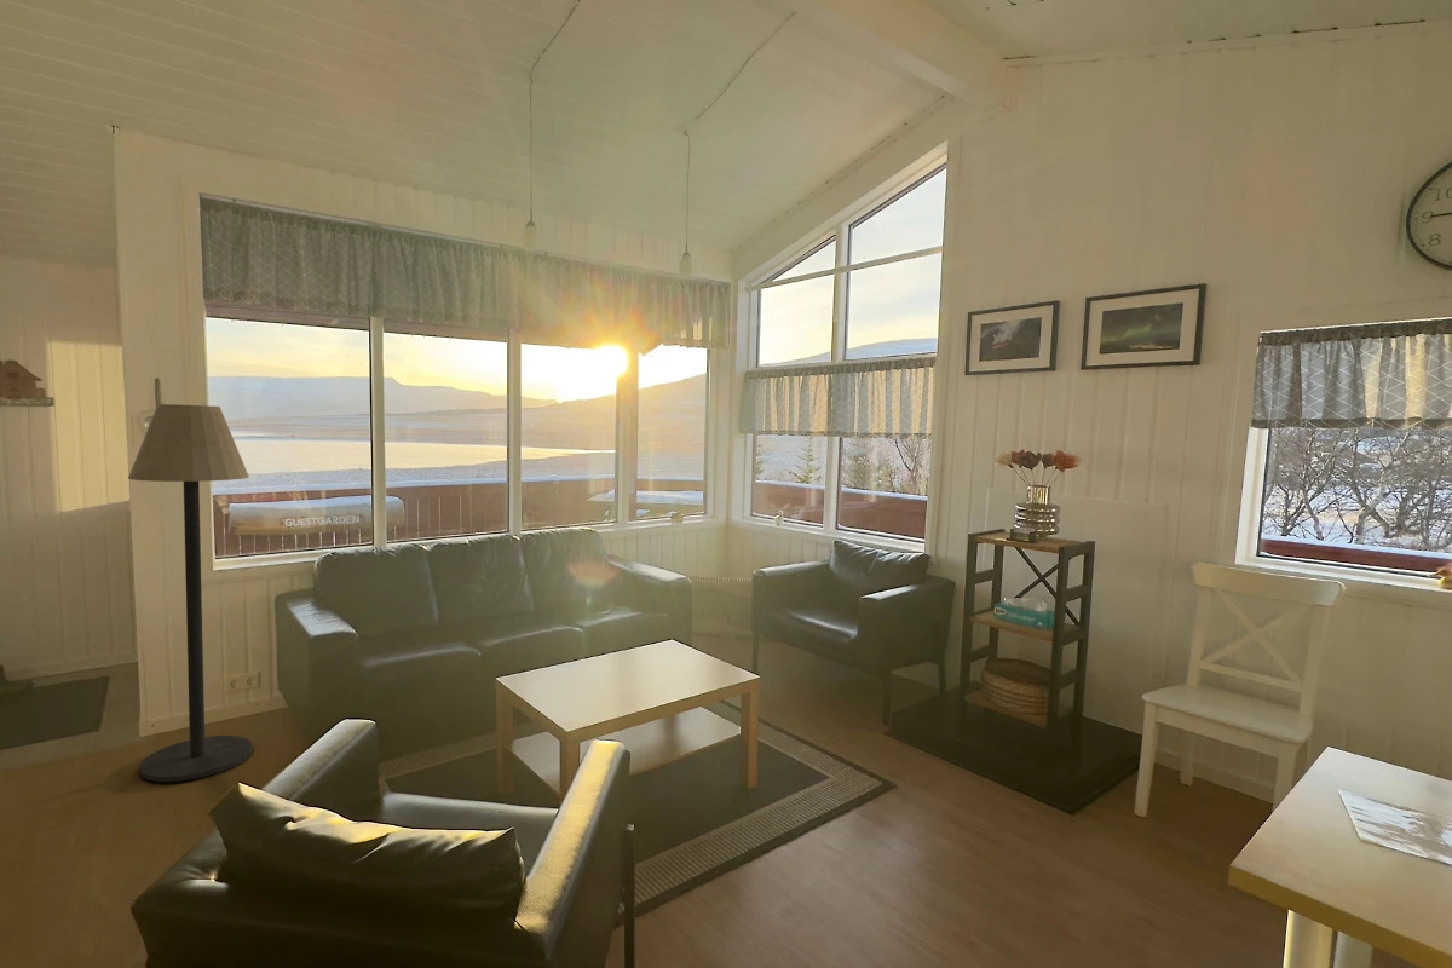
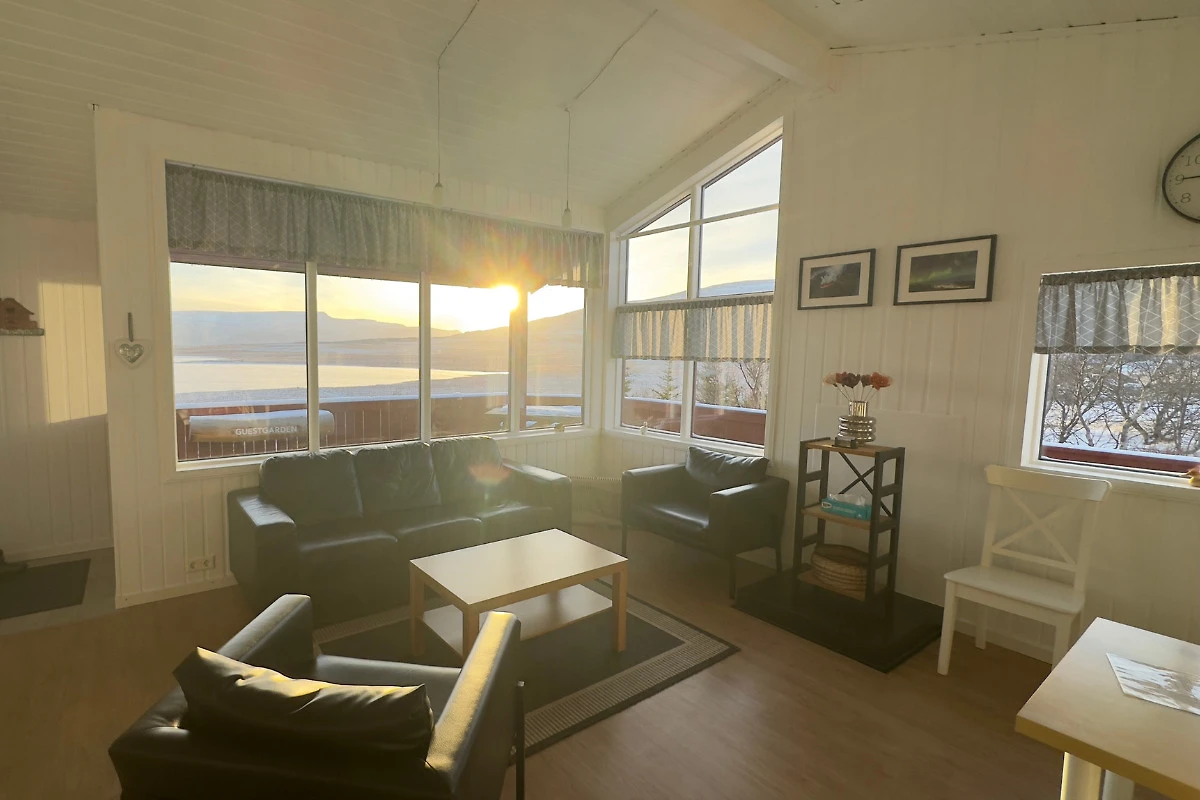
- floor lamp (194, 586)
